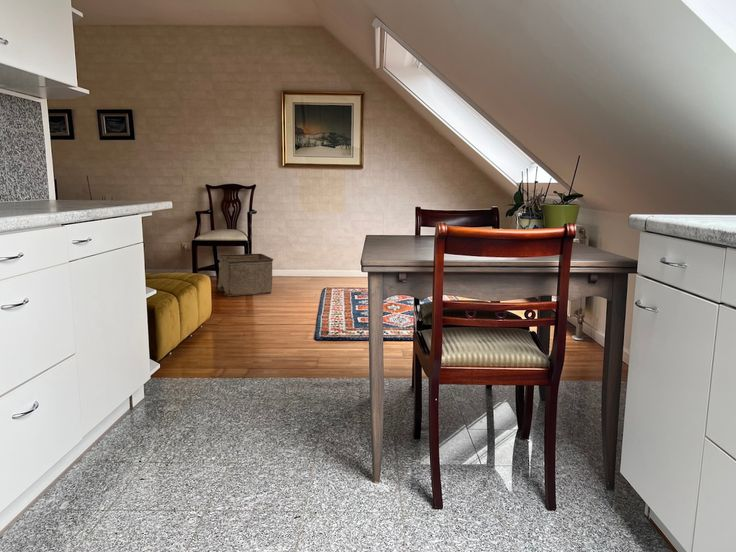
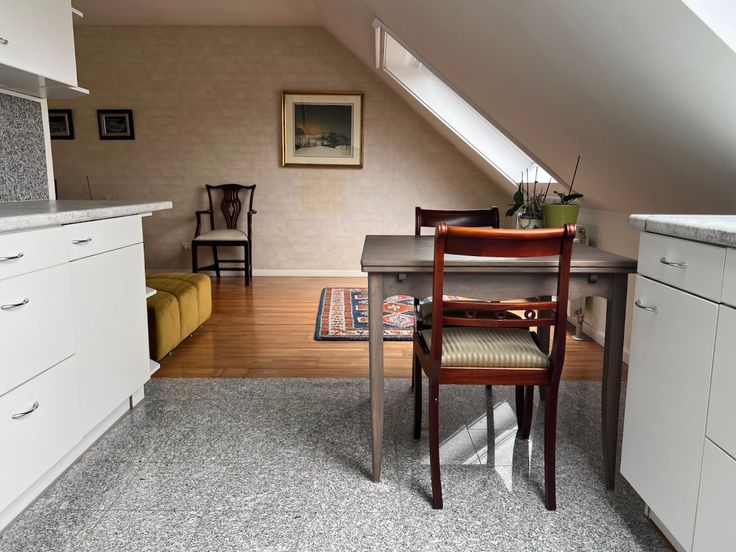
- storage bin (244, 273)
